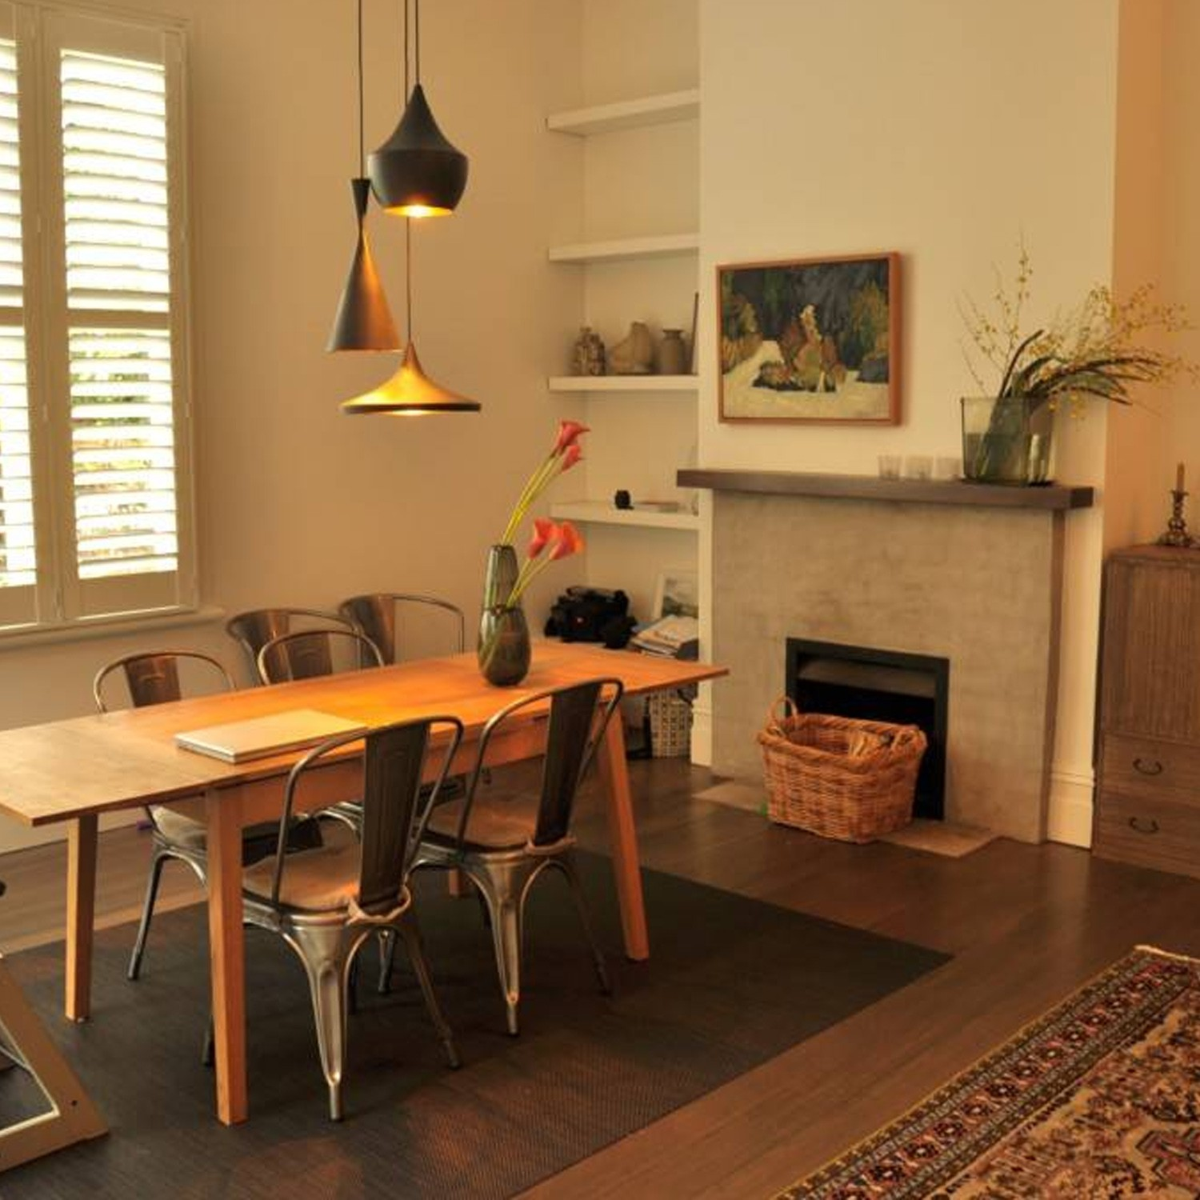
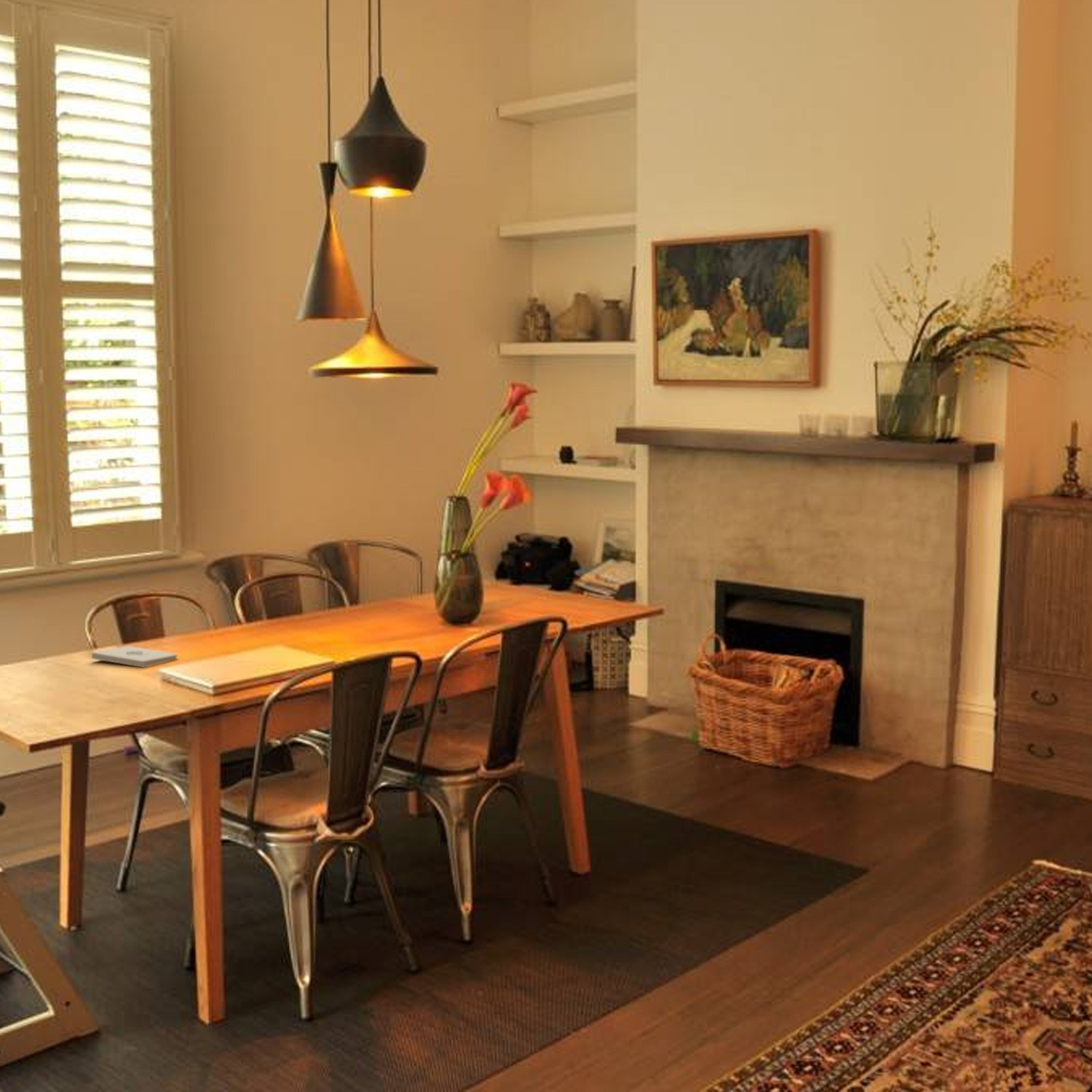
+ notepad (135, 656)
